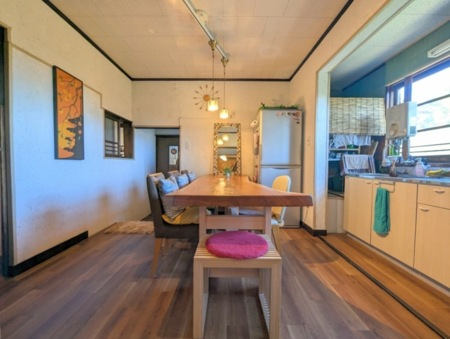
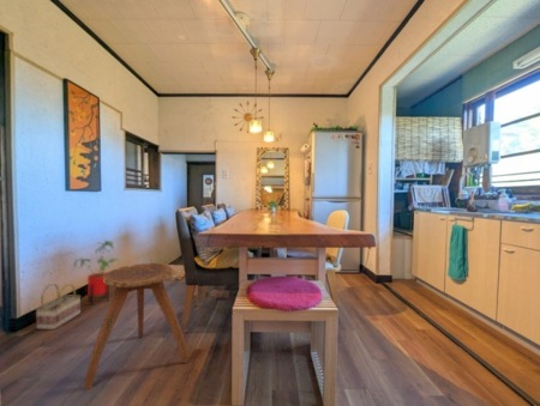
+ stool (138, 316)
+ house plant (101, 269)
+ basket (59, 302)
